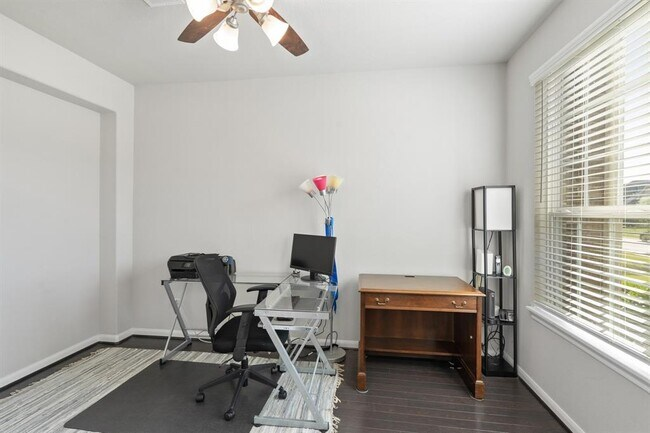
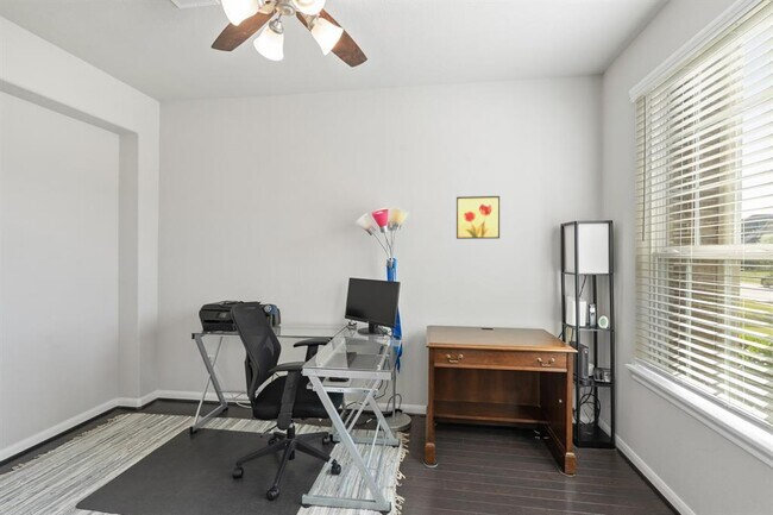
+ wall art (477, 218)
